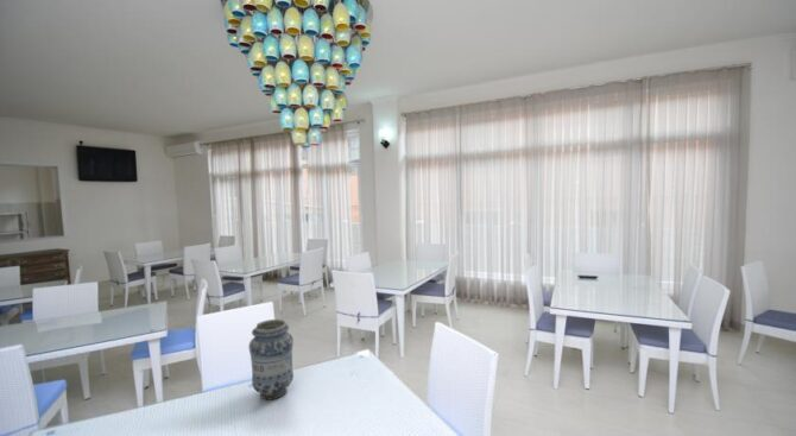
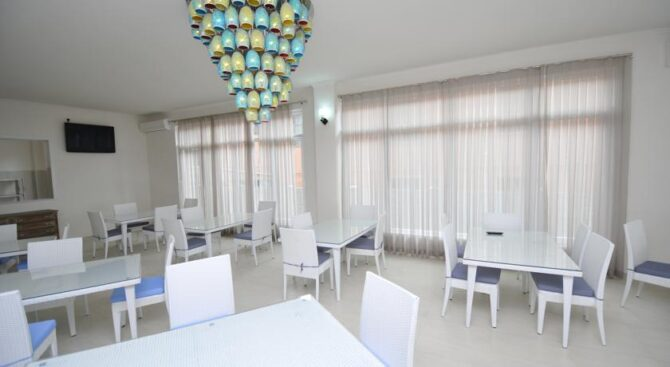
- vase (272, 359)
